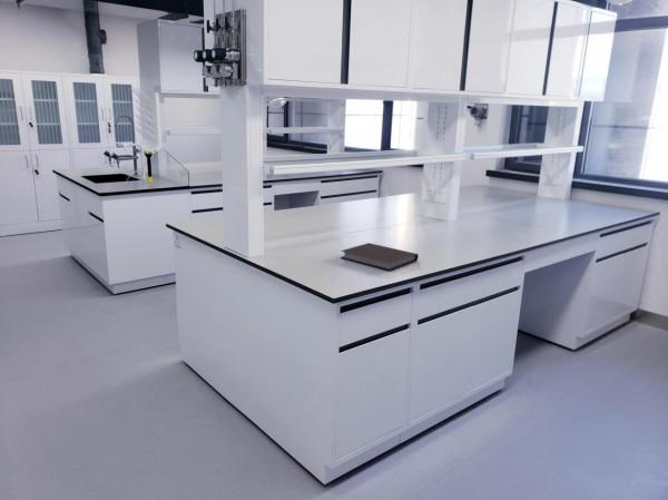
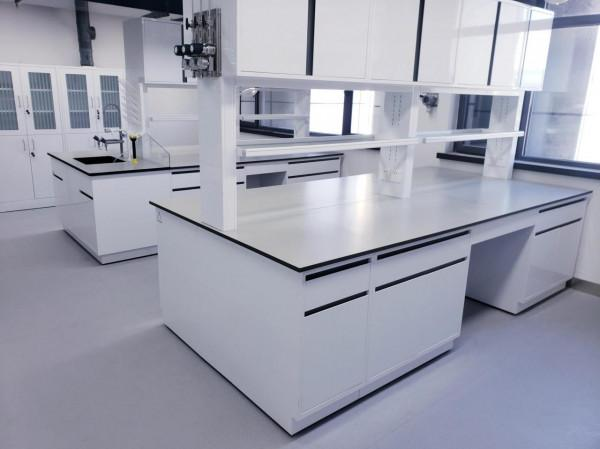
- notebook (379, 255)
